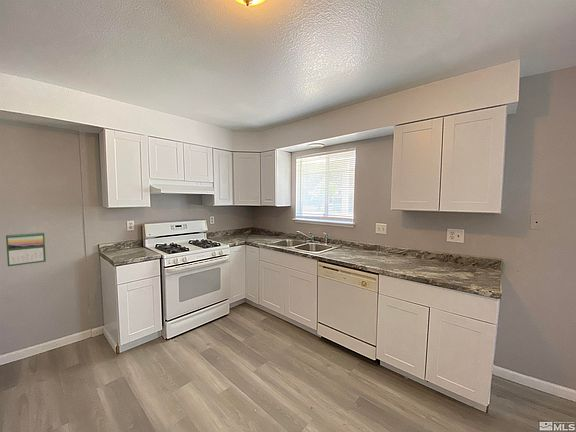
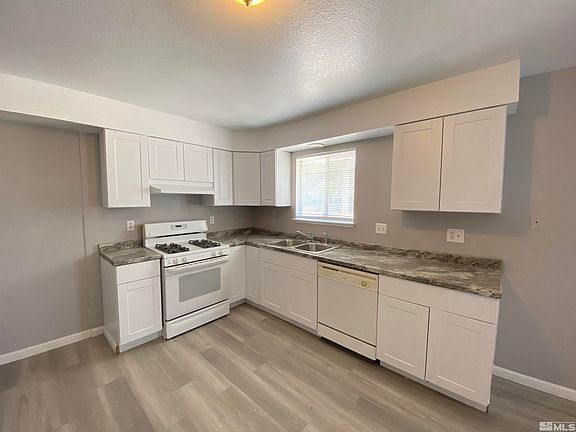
- calendar (26, 248)
